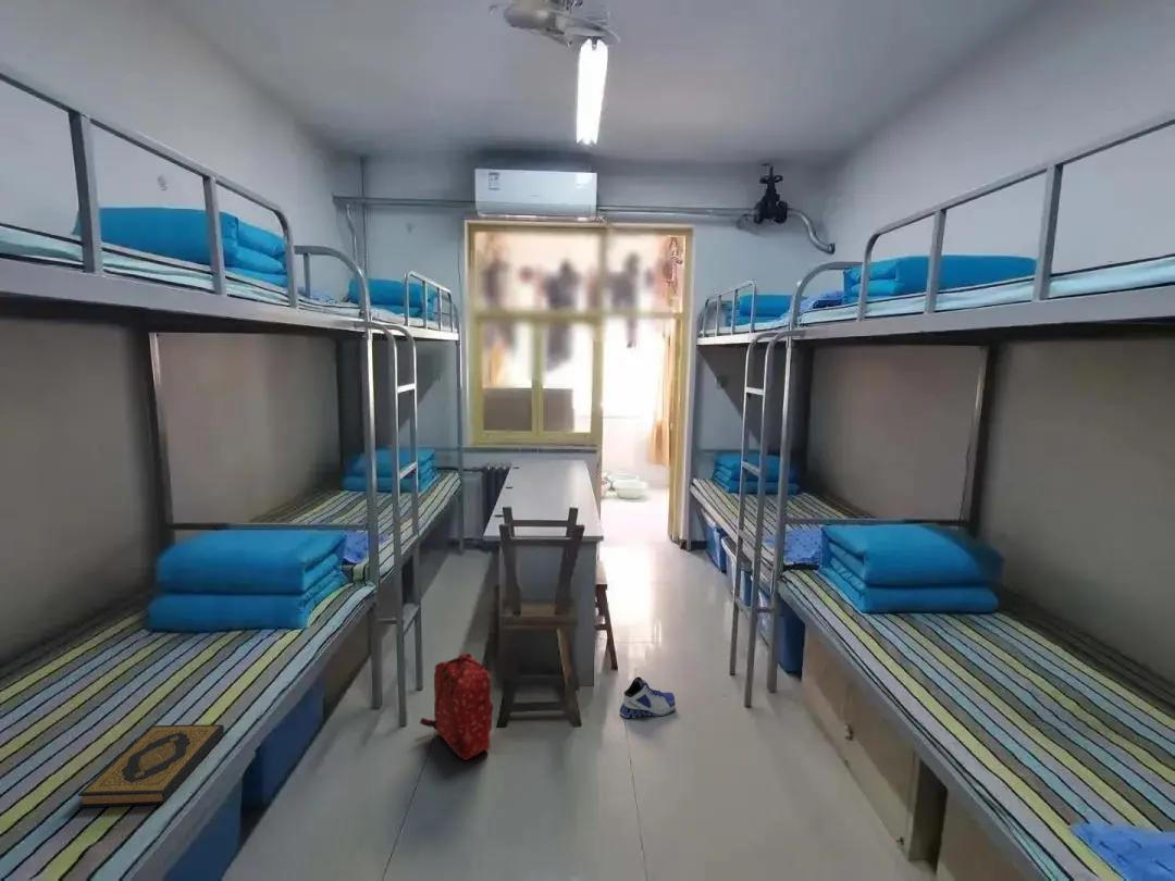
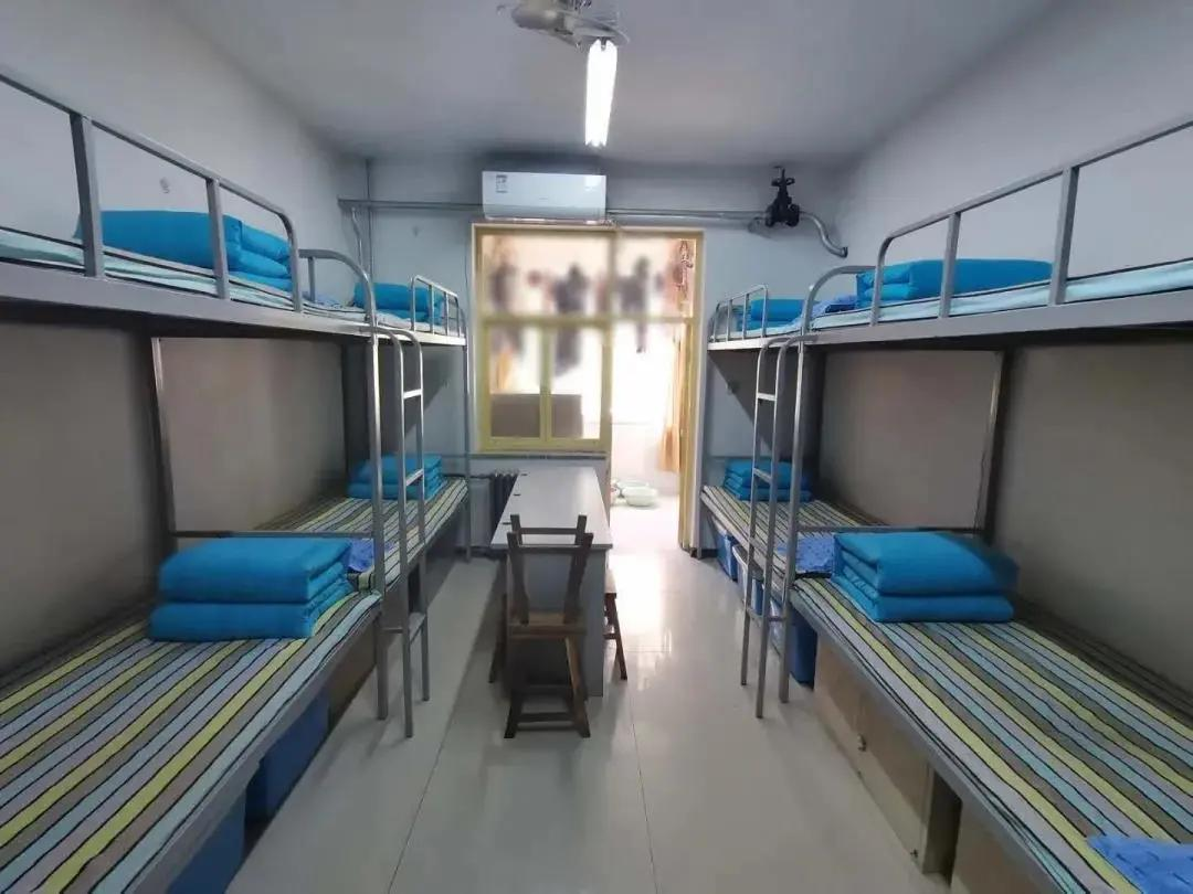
- sneaker (647, 695)
- backpack (458, 702)
- hardback book (158, 761)
